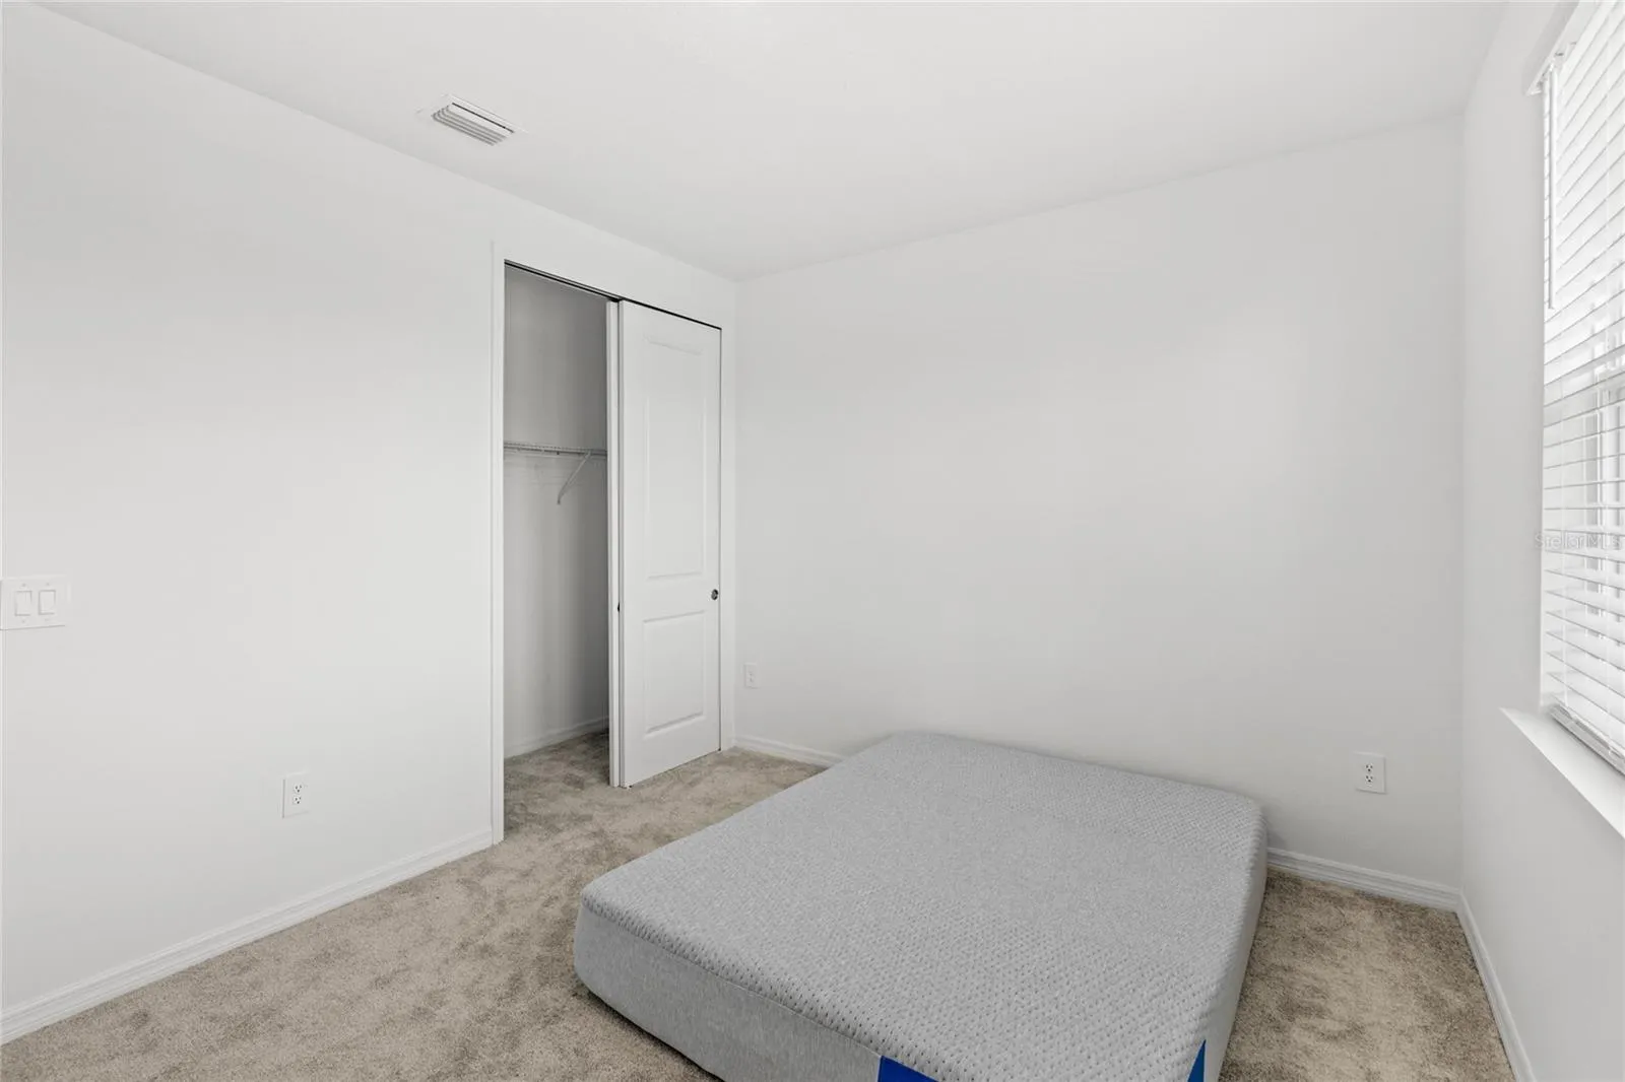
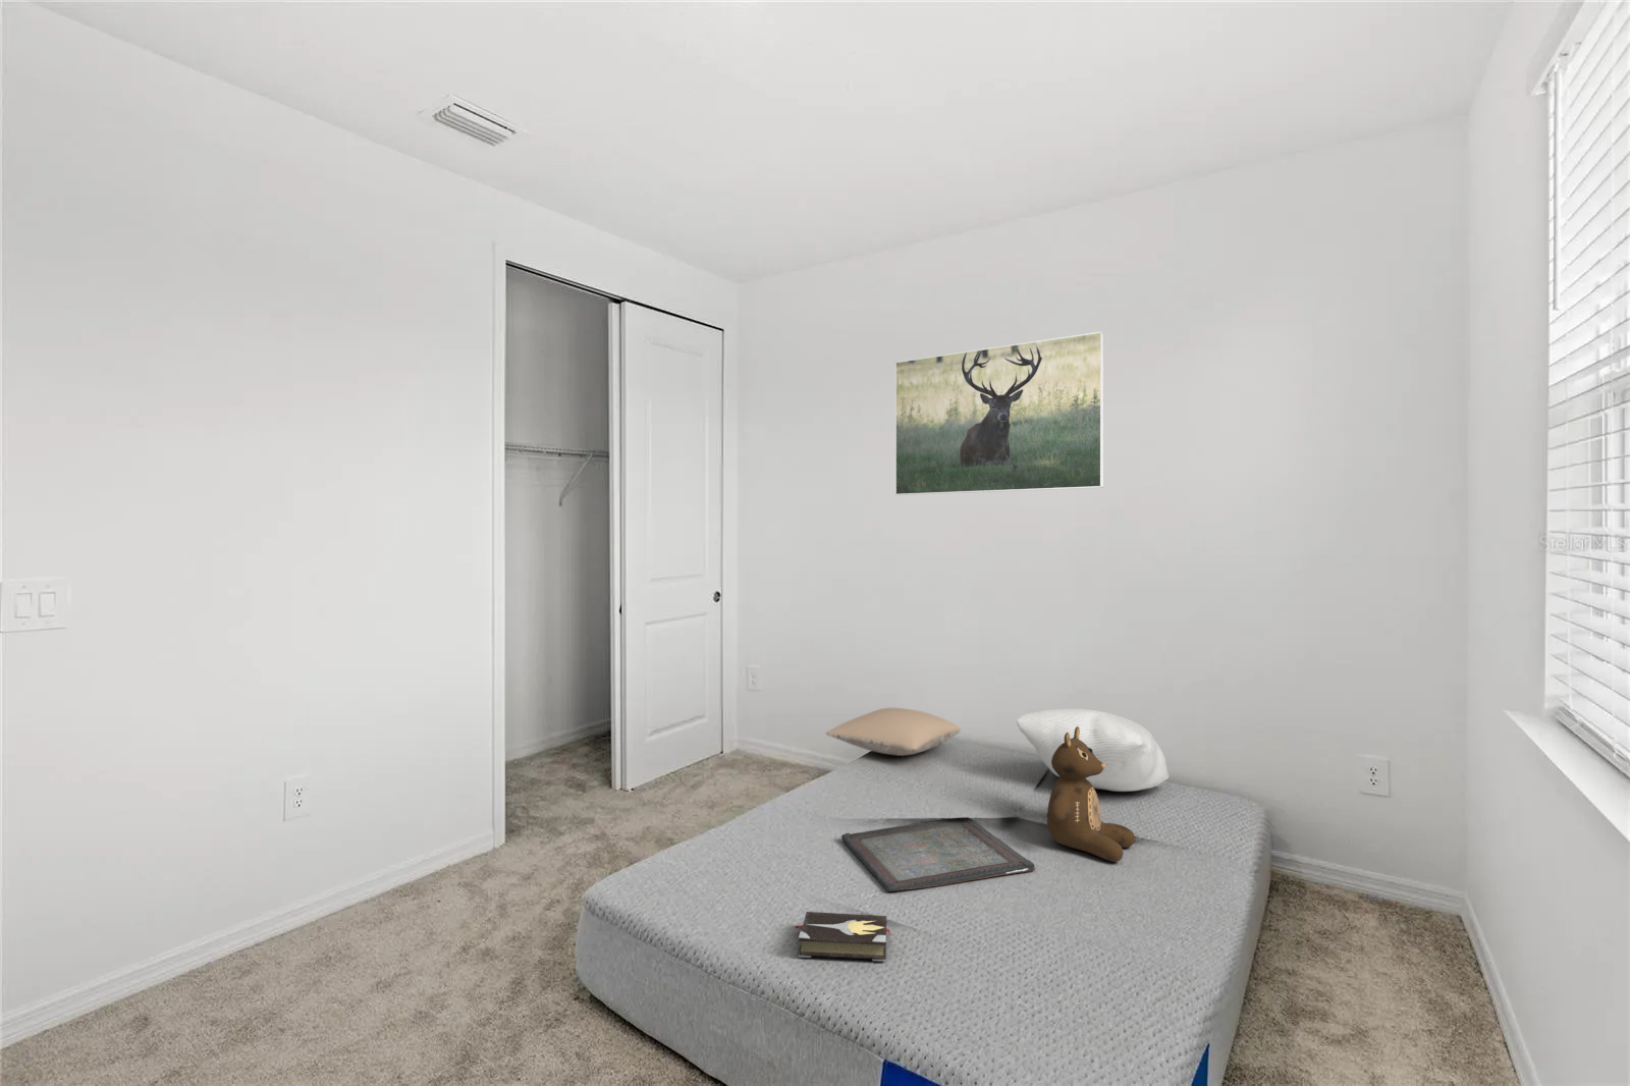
+ pillow (894, 731)
+ teddy bear (1089, 789)
+ pillow (1094, 749)
+ serving tray (932, 850)
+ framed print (991, 419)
+ hardback book (843, 933)
